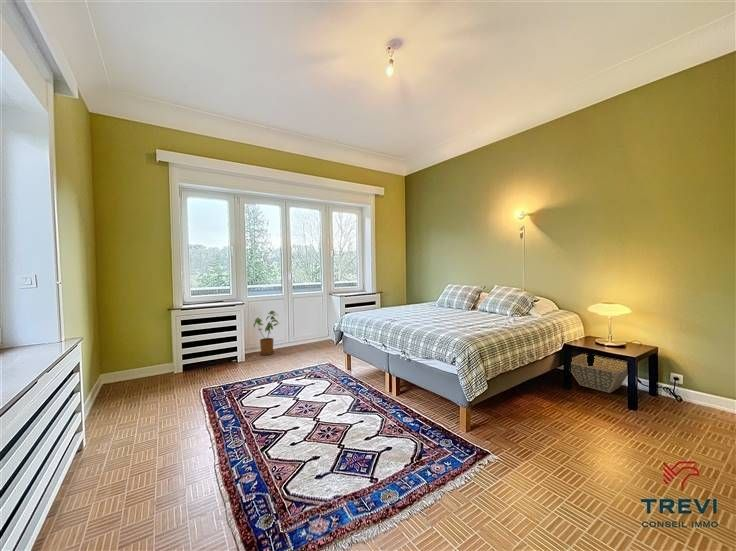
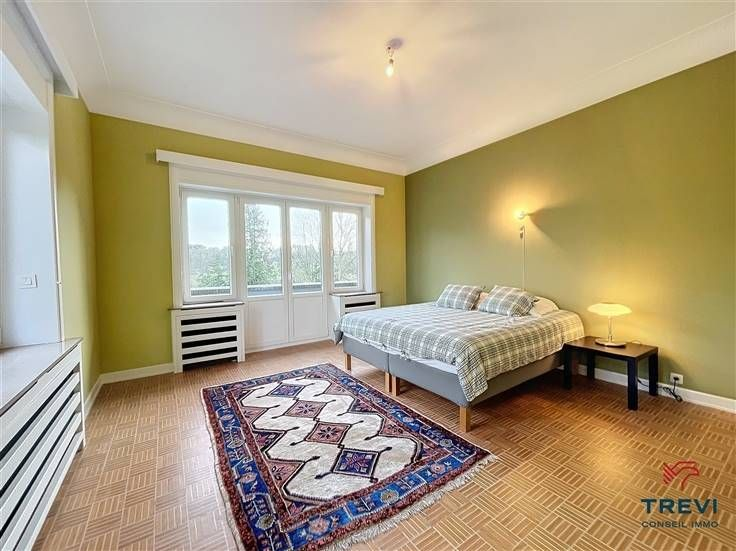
- house plant (268, 332)
- basket (599, 373)
